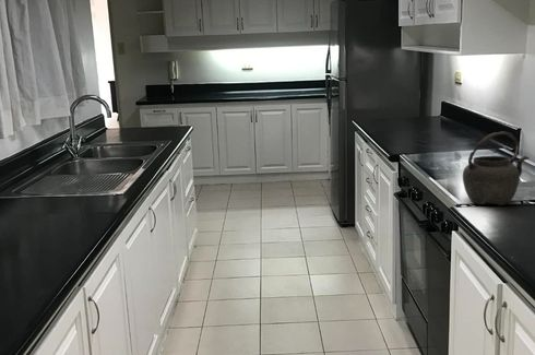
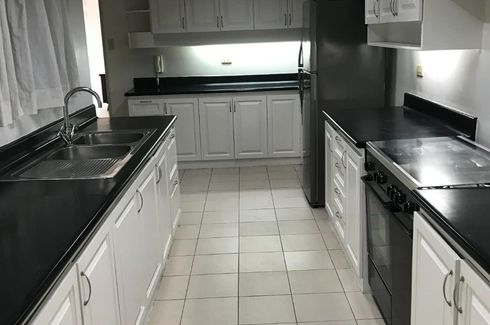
- kettle (498, 166)
